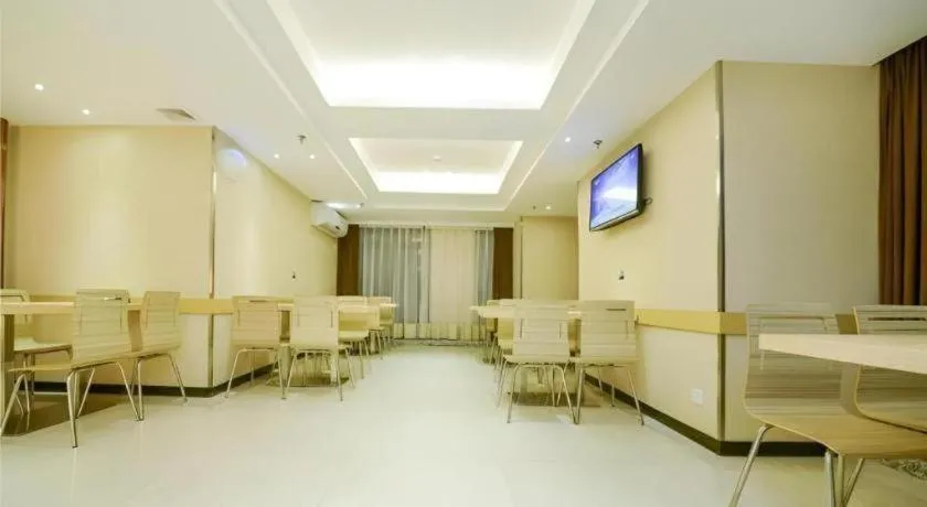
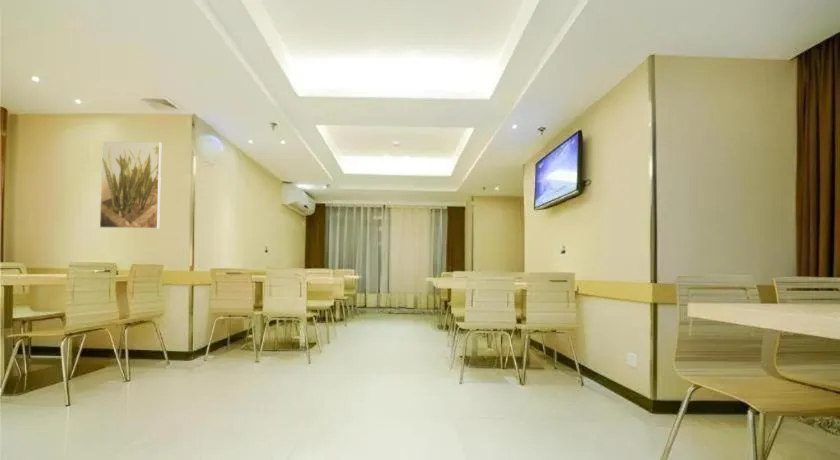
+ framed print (130, 184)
